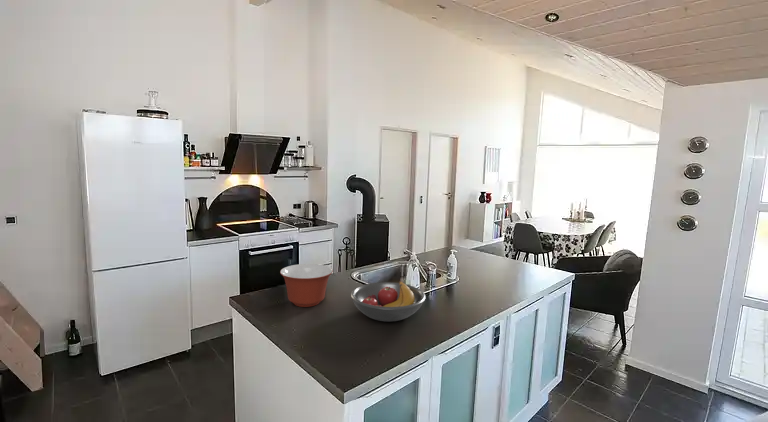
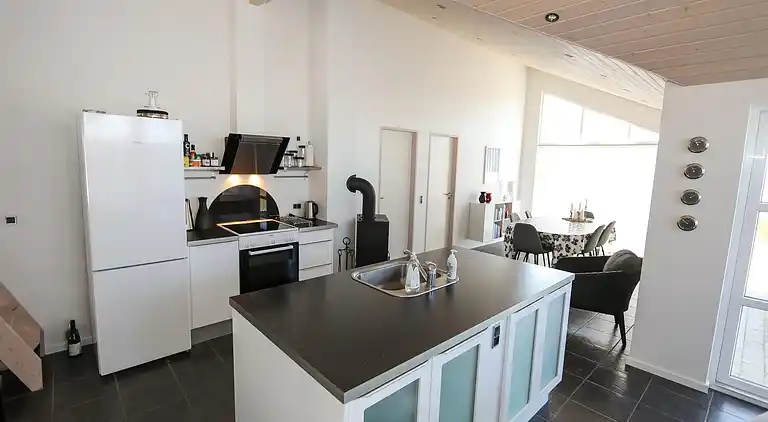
- fruit bowl (387, 301)
- mixing bowl (306, 286)
